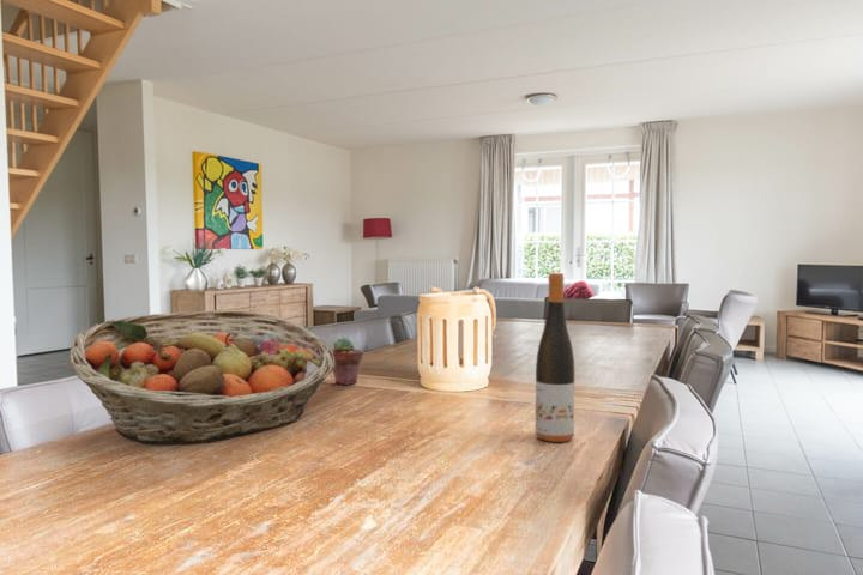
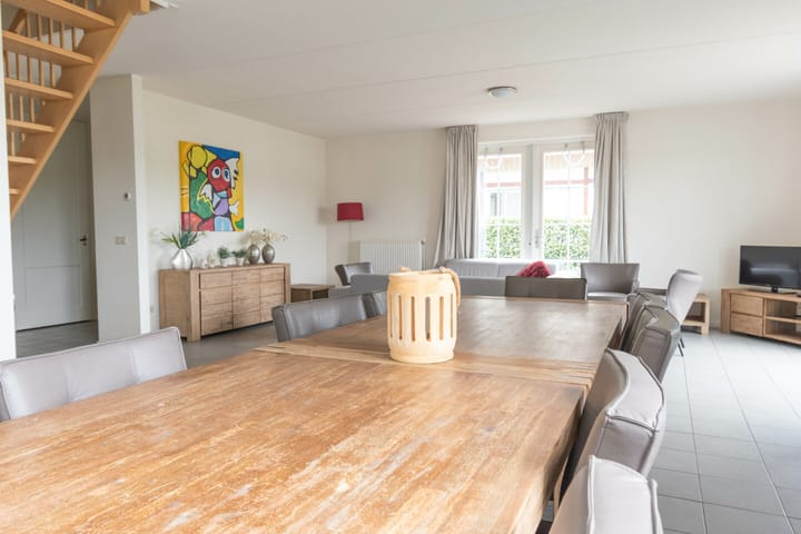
- wine bottle (555, 355)
- fruit basket (212, 368)
- potted succulent (345, 359)
